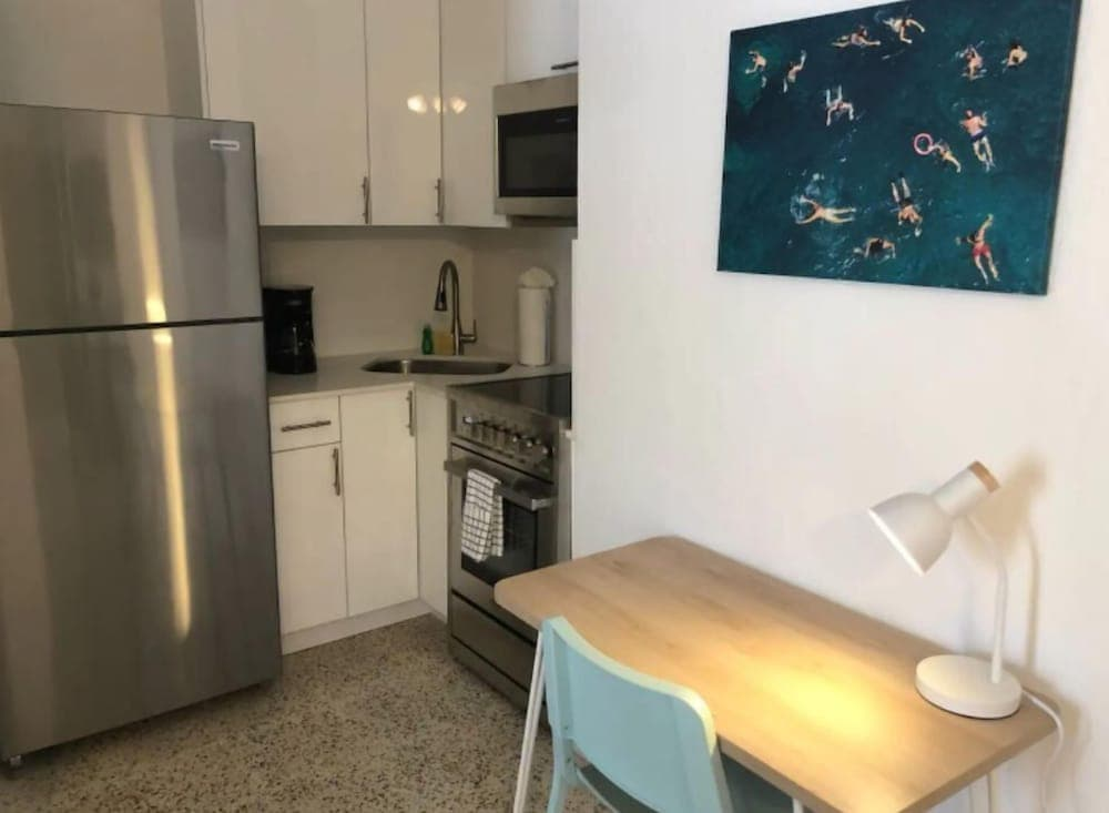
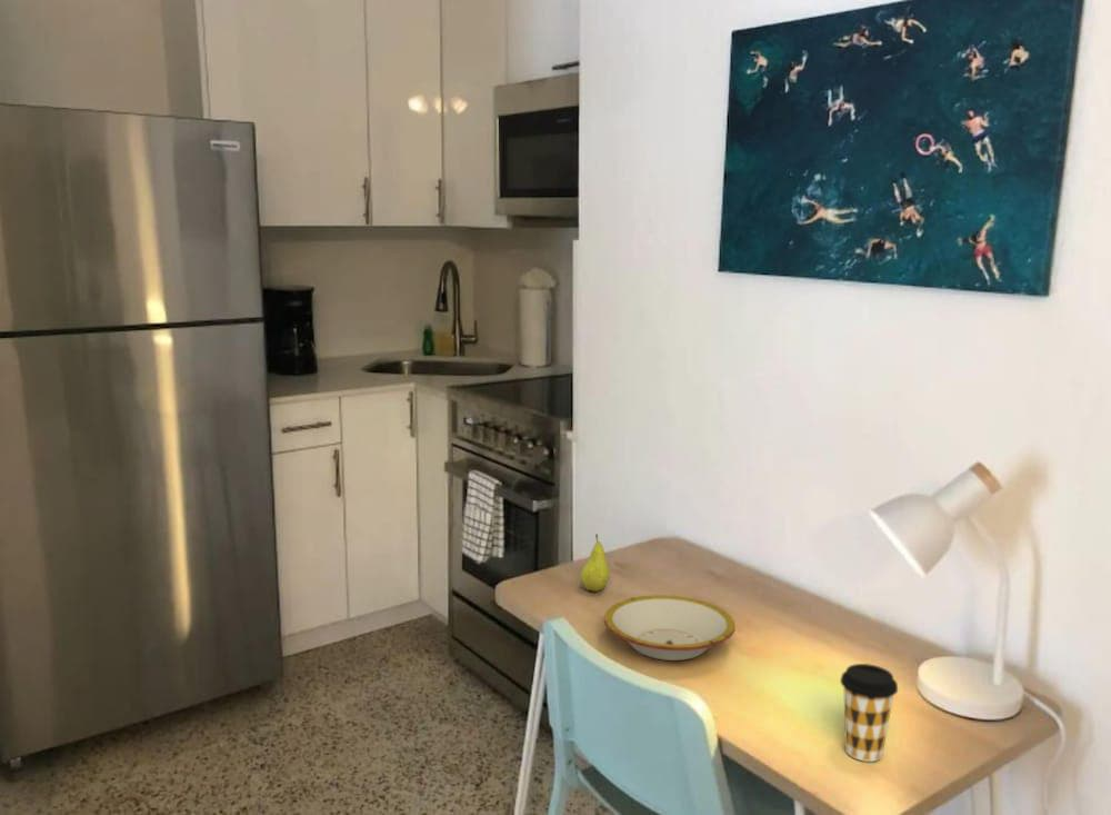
+ bowl (668, 632)
+ fruit (595, 561)
+ coffee cup (867, 713)
